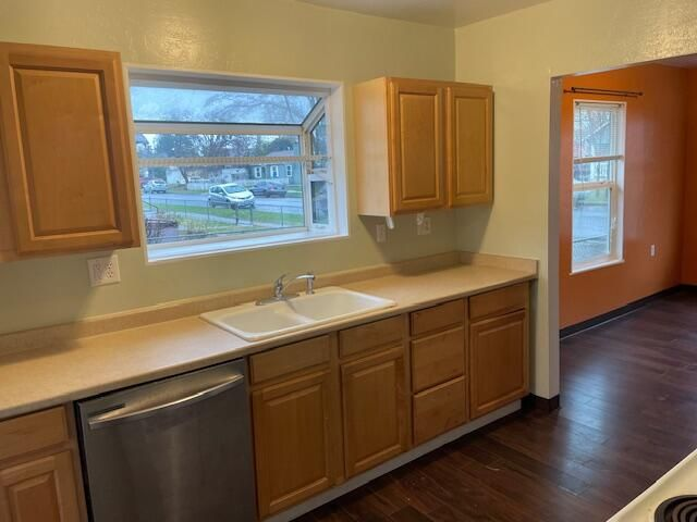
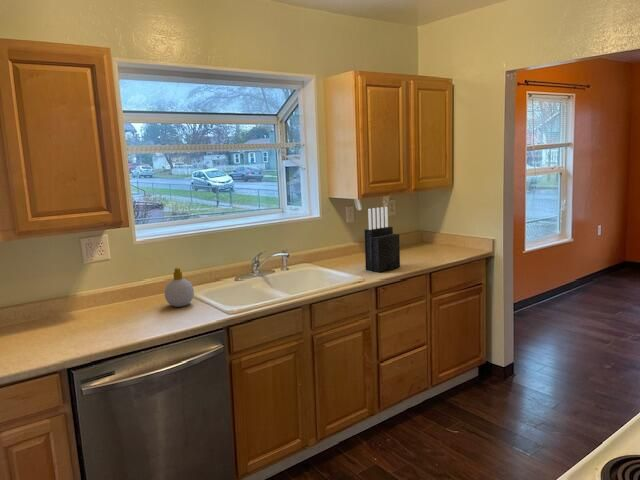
+ knife block (383, 238)
+ soap bottle (178, 286)
